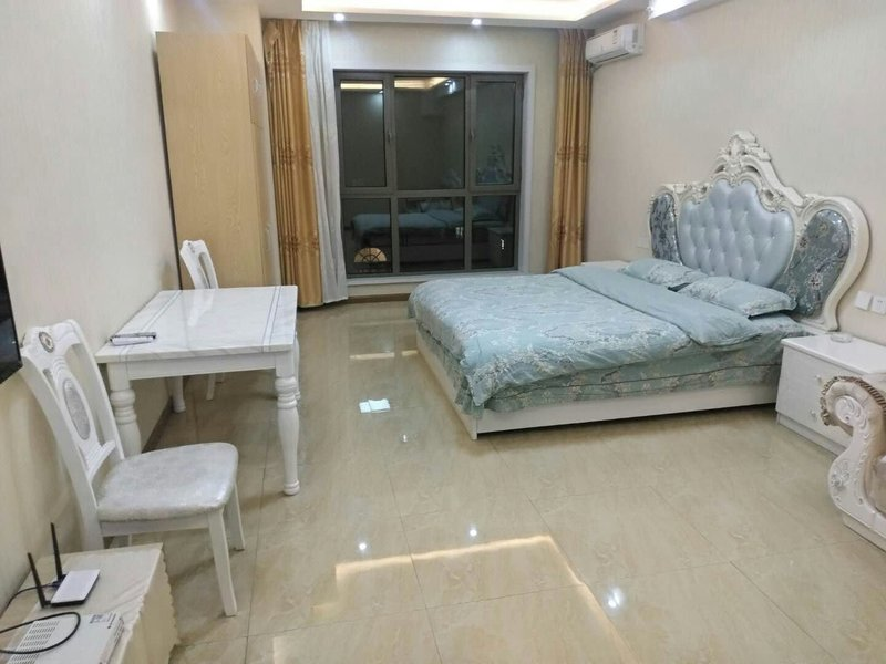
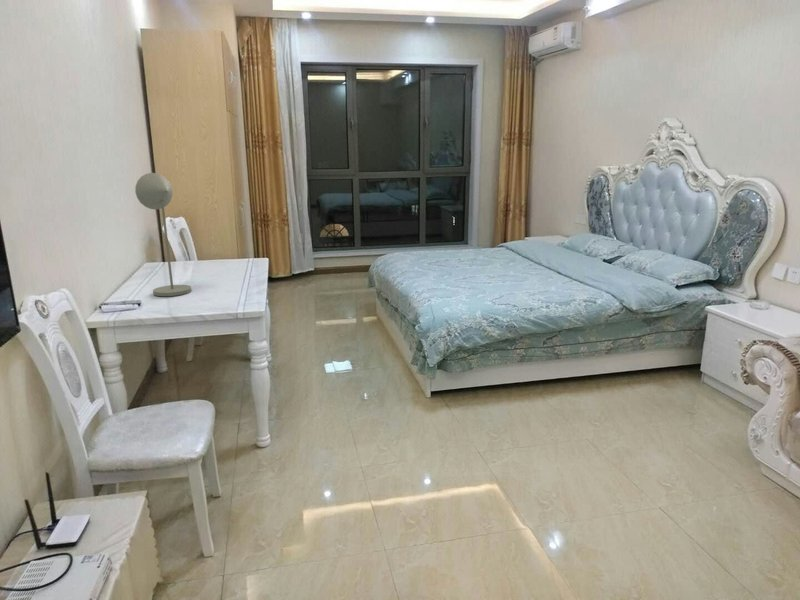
+ desk lamp (165, 234)
